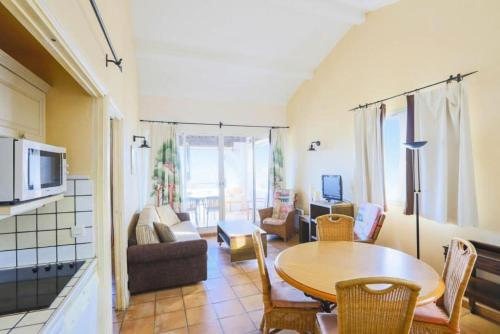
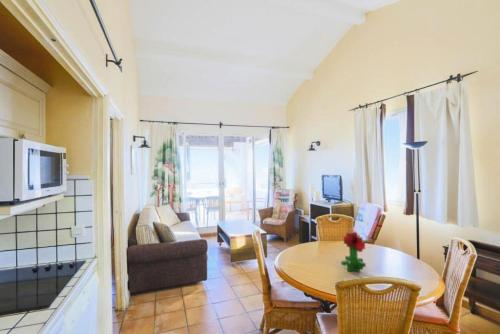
+ plant (352, 251)
